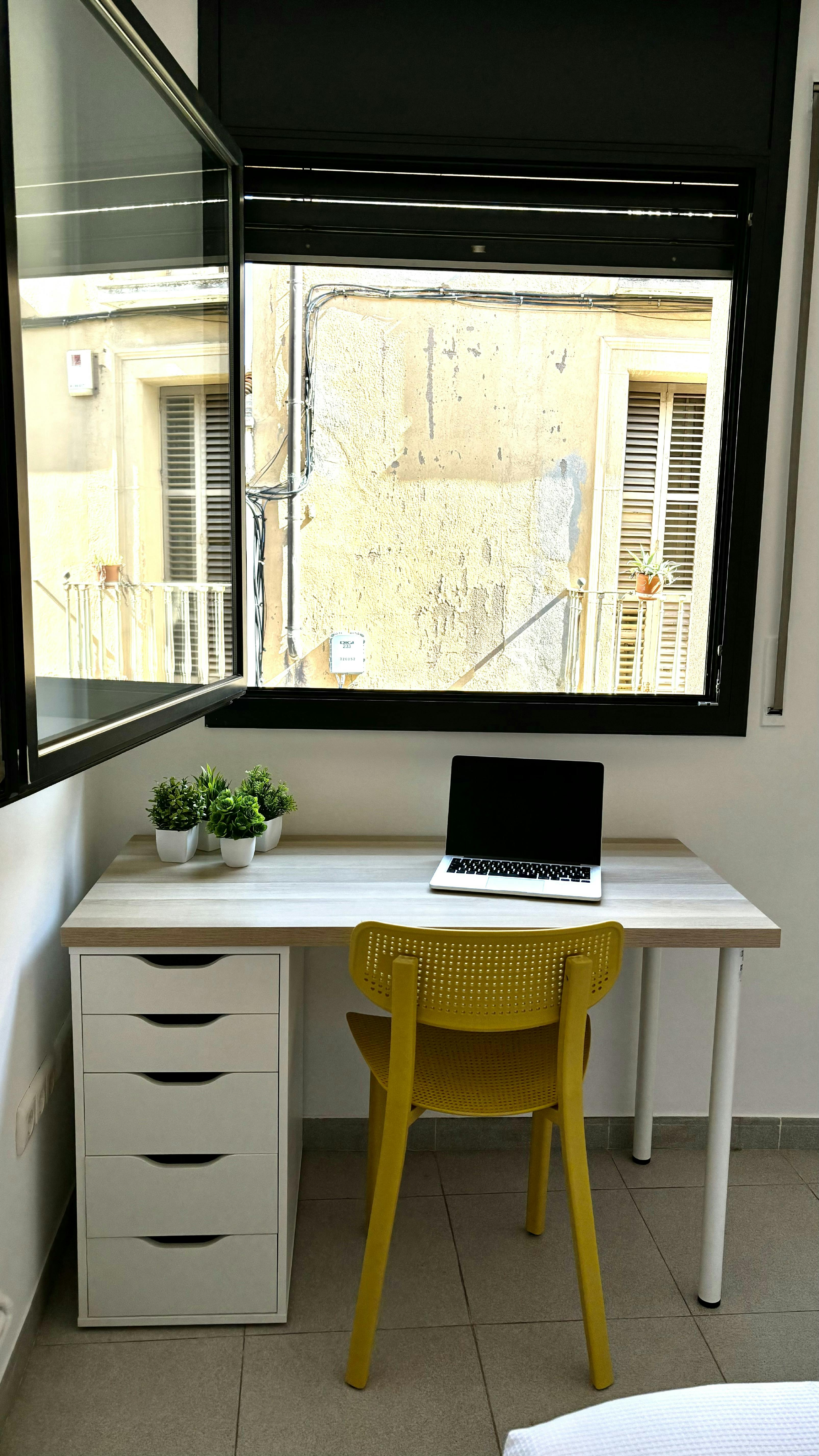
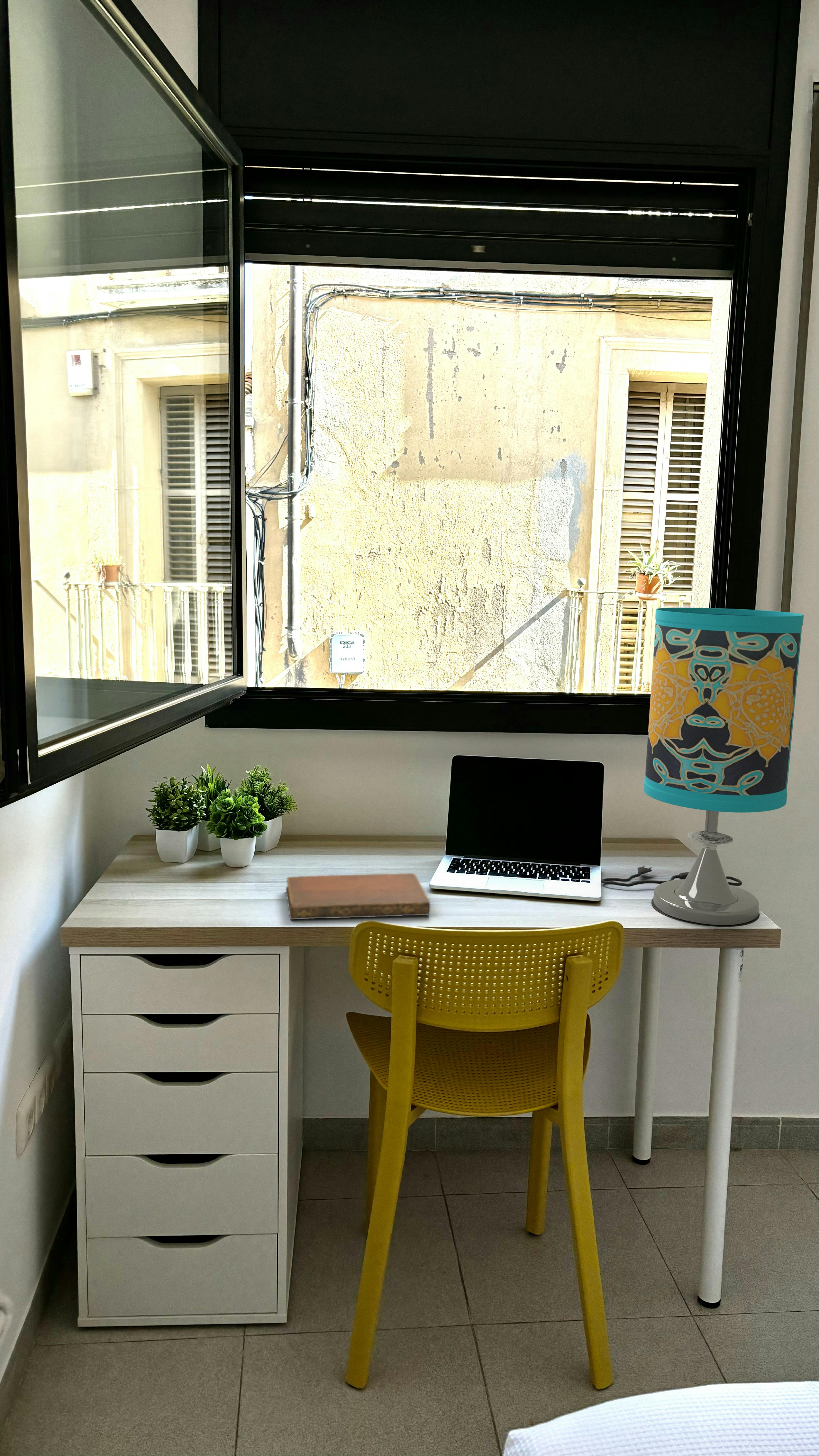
+ notebook (355, 895)
+ table lamp (696, 758)
